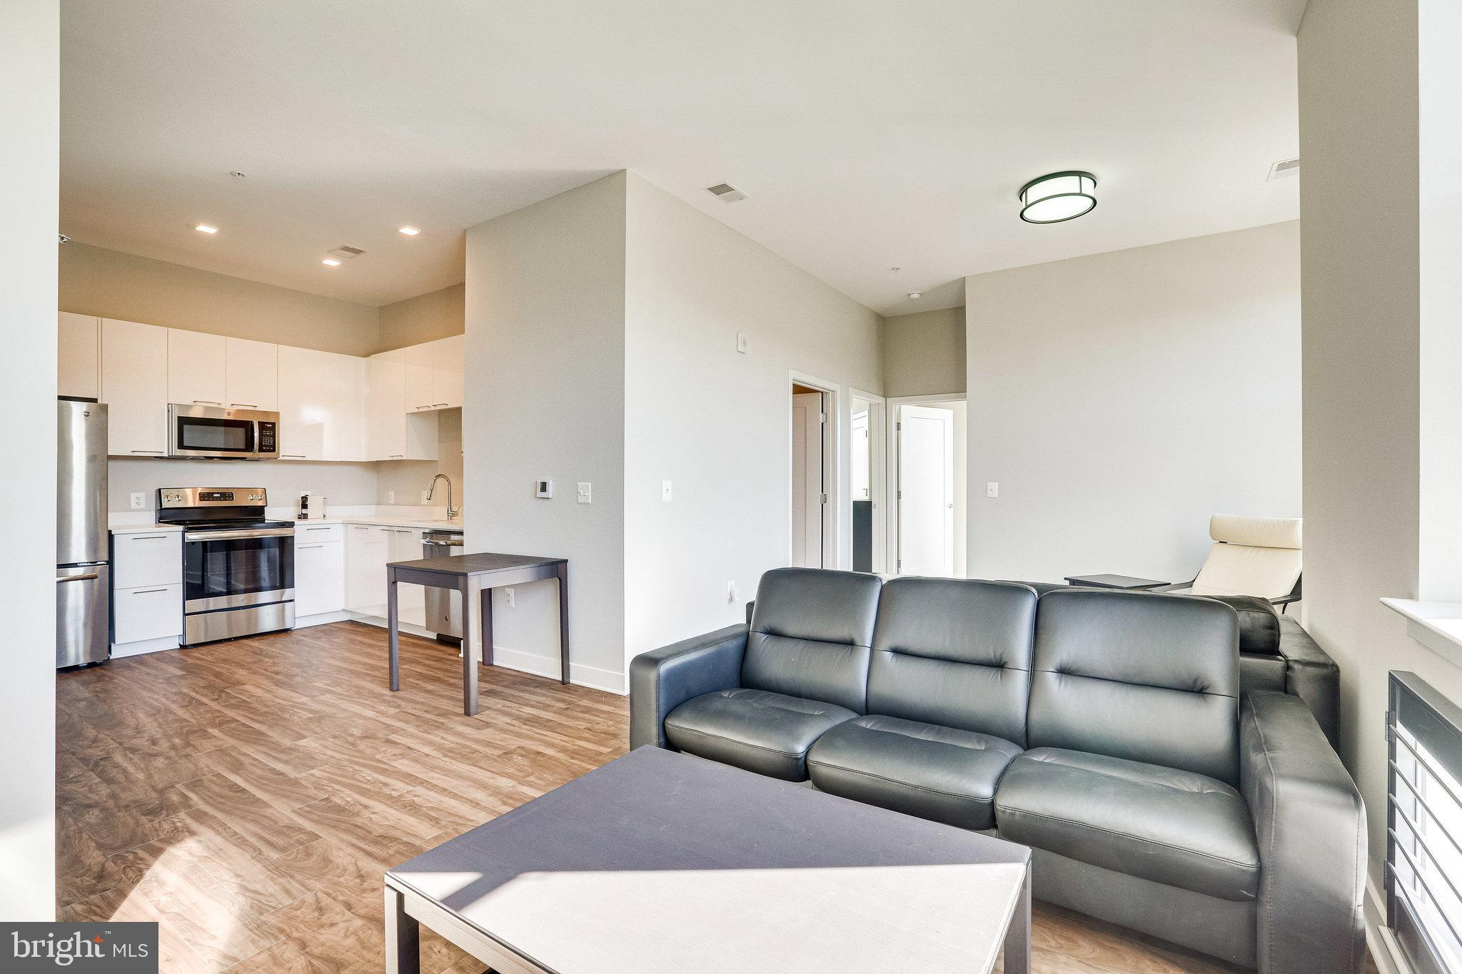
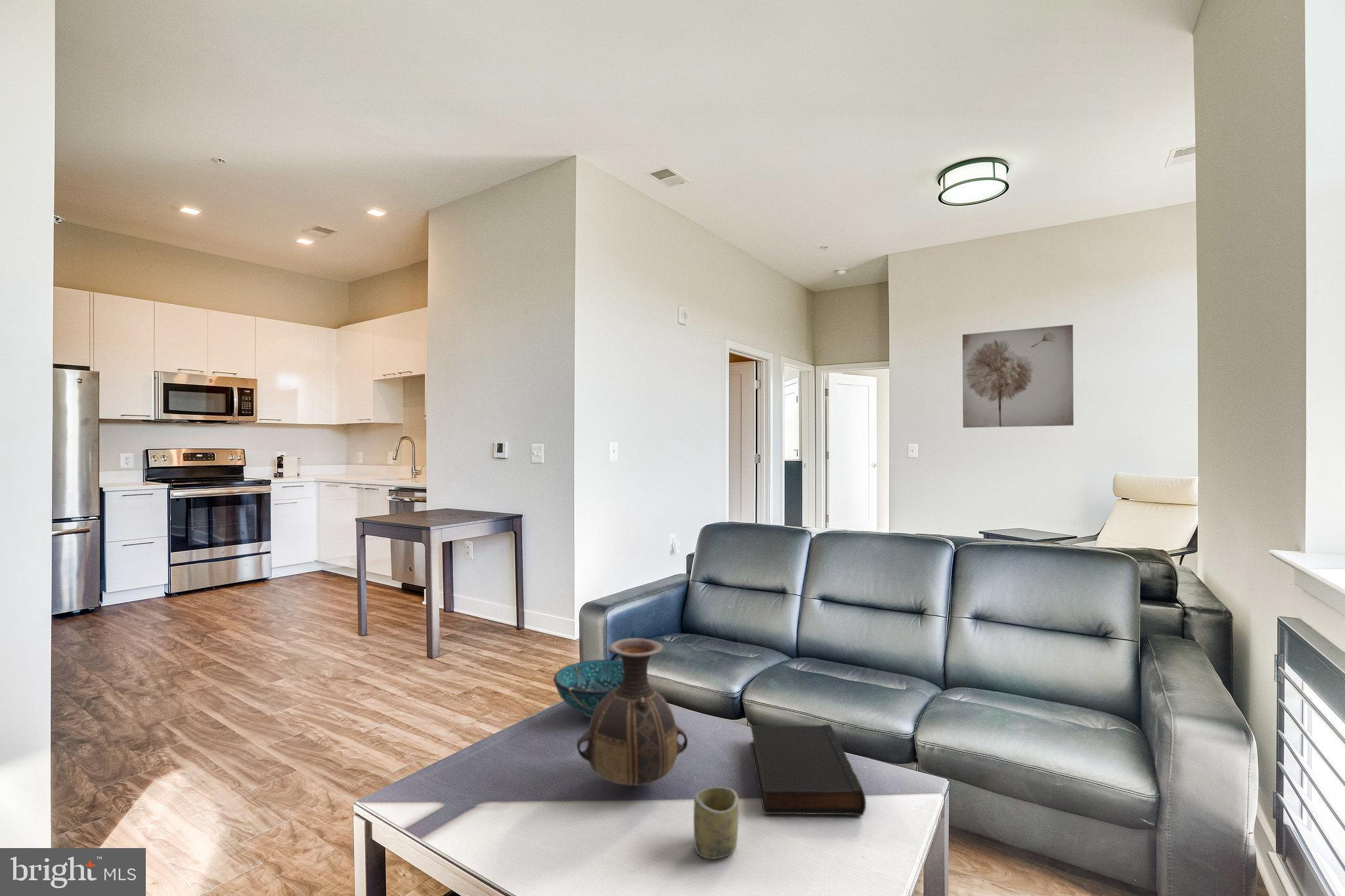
+ vase (633, 715)
+ decorative bowl (600, 693)
+ book (802, 764)
+ cup (716, 822)
+ wall art (1015, 378)
